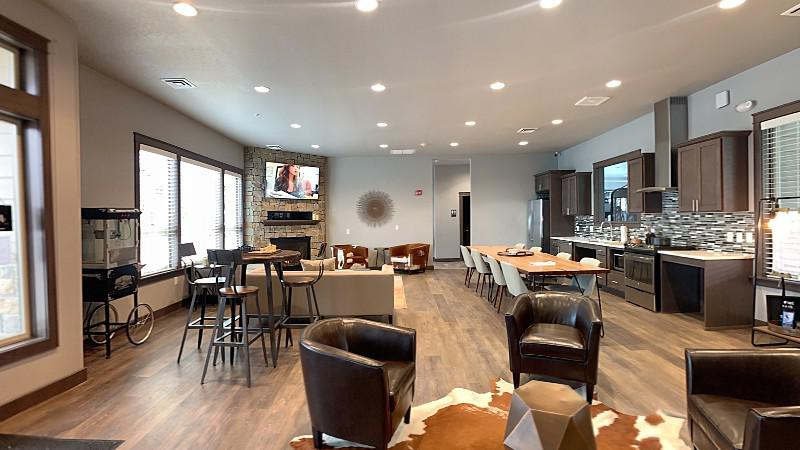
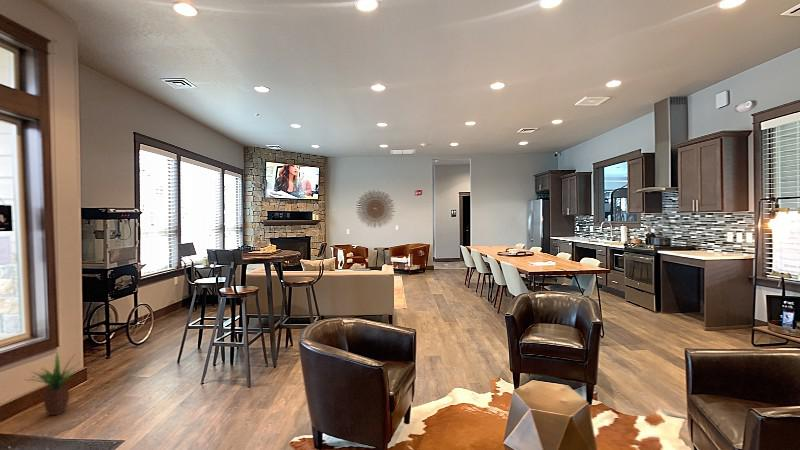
+ potted plant (55, 383)
